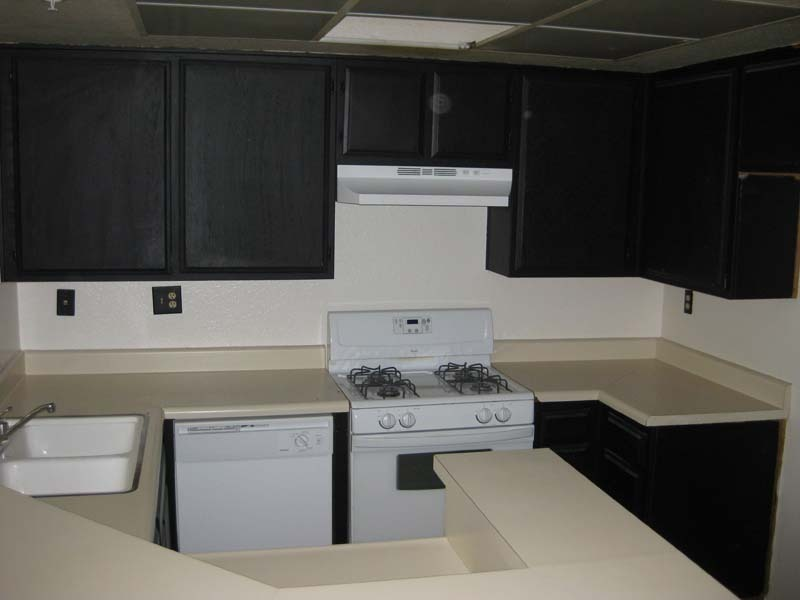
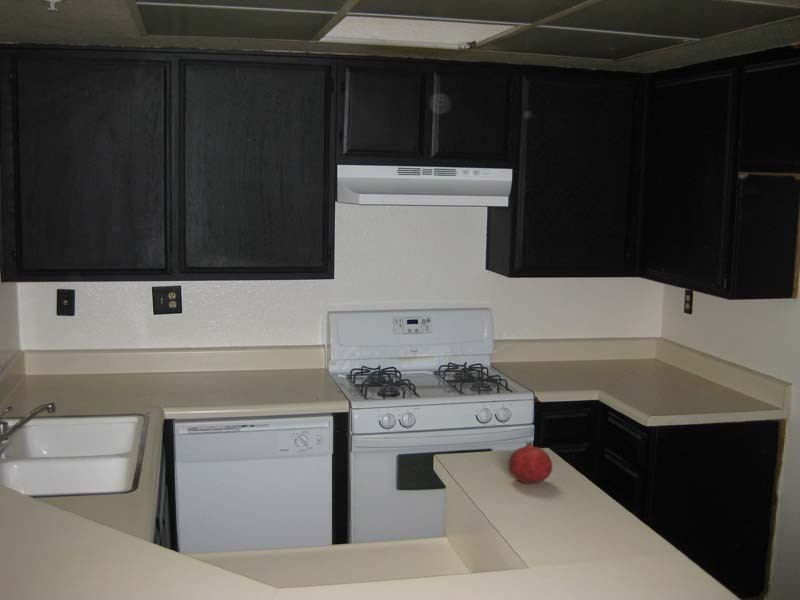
+ fruit (530, 461)
